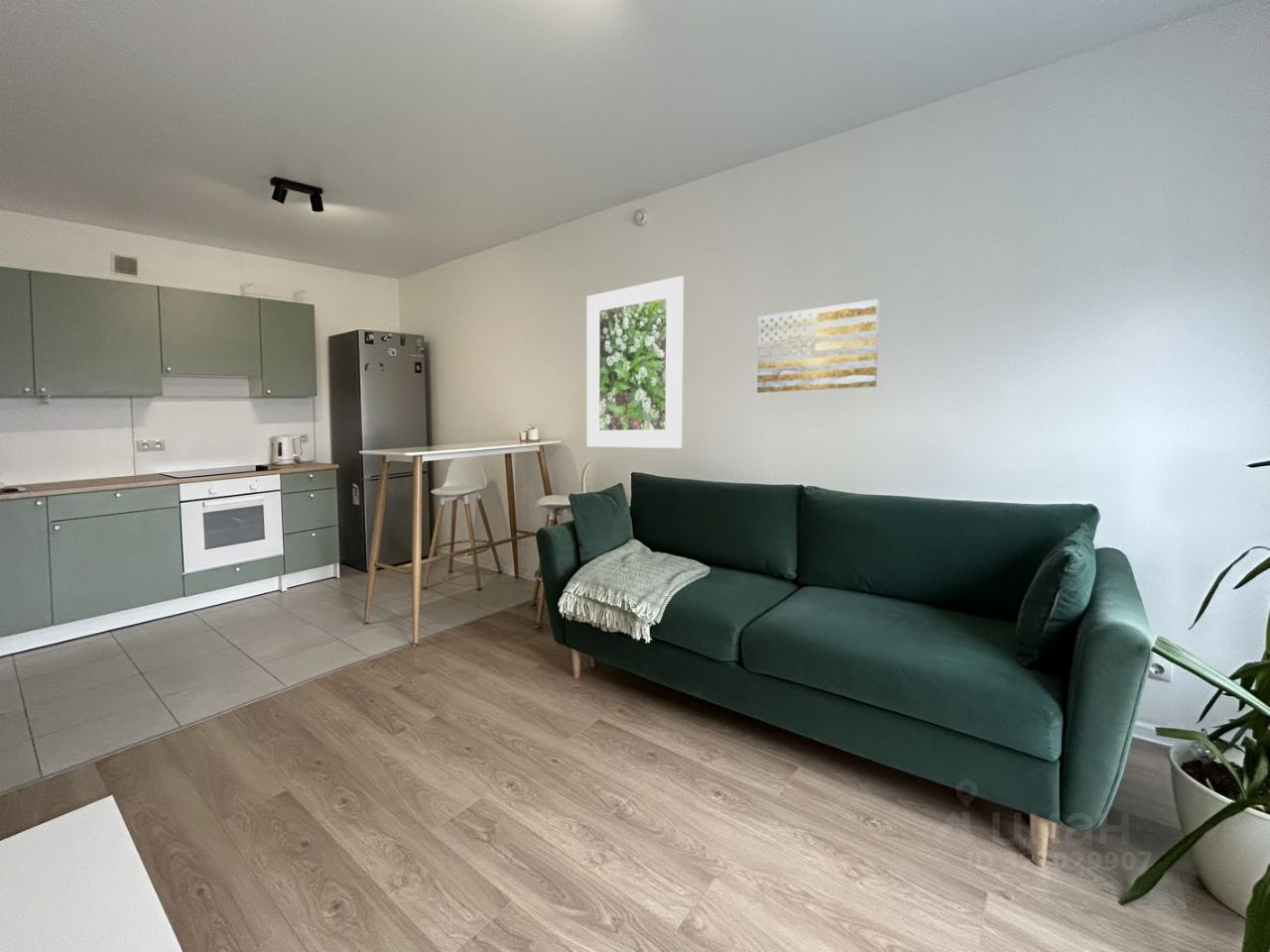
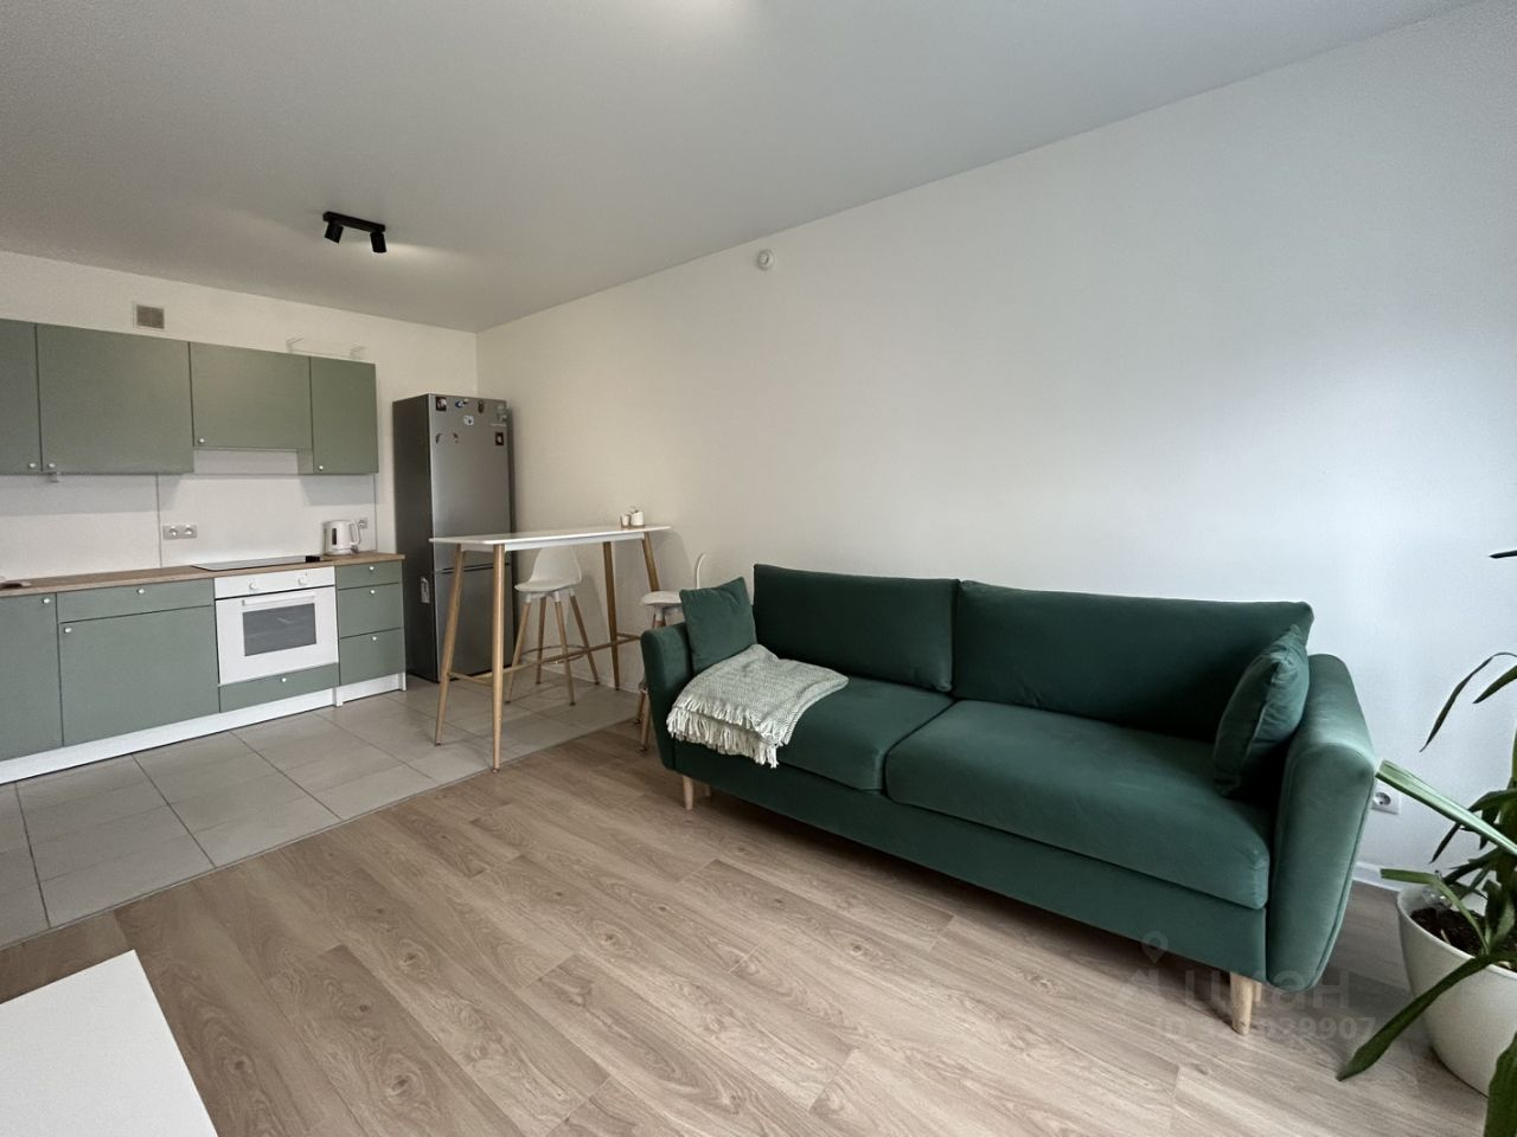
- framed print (631, 367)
- wall art (814, 349)
